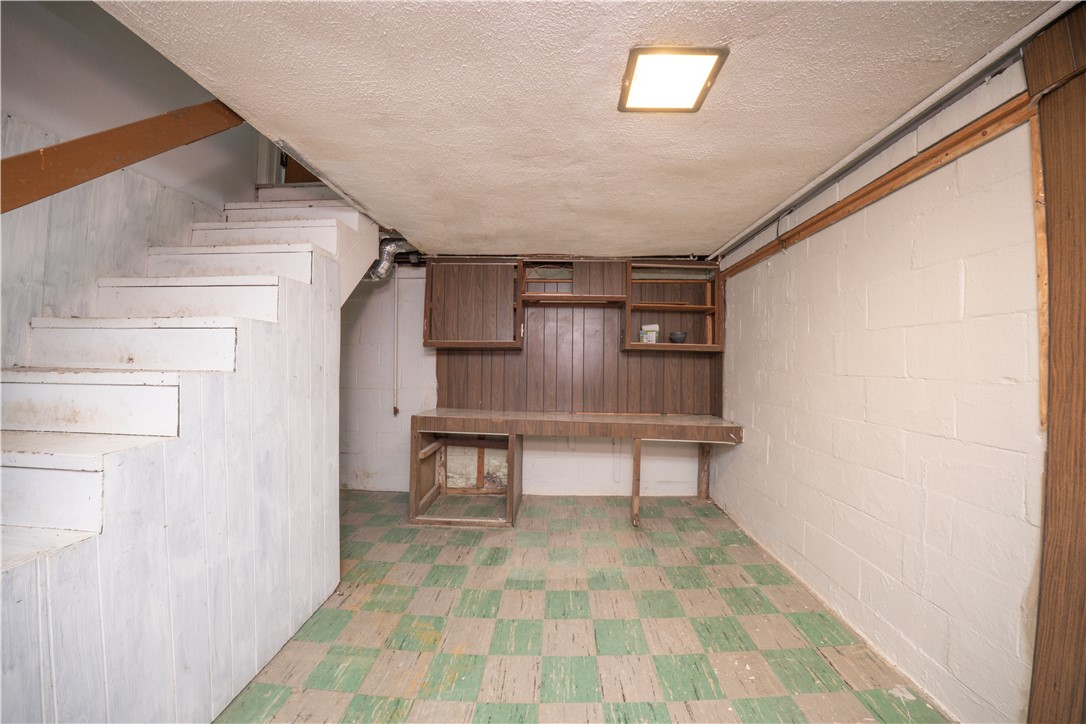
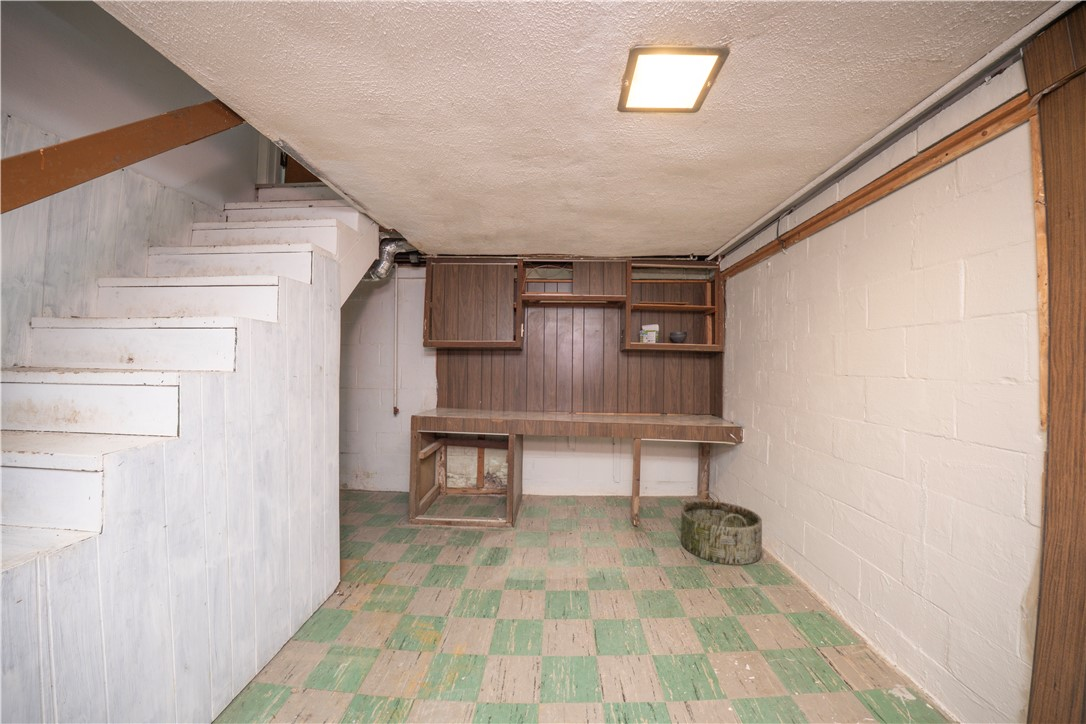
+ basket (720, 524)
